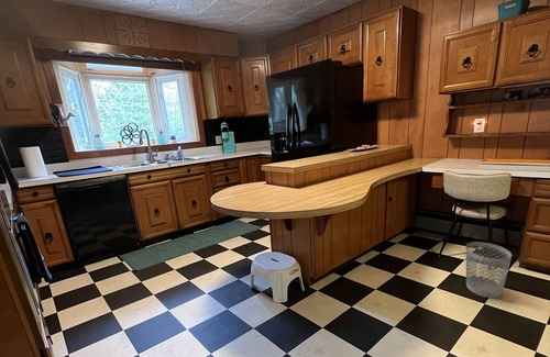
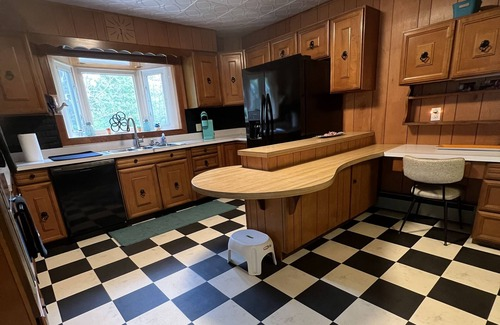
- wastebasket (485, 270)
